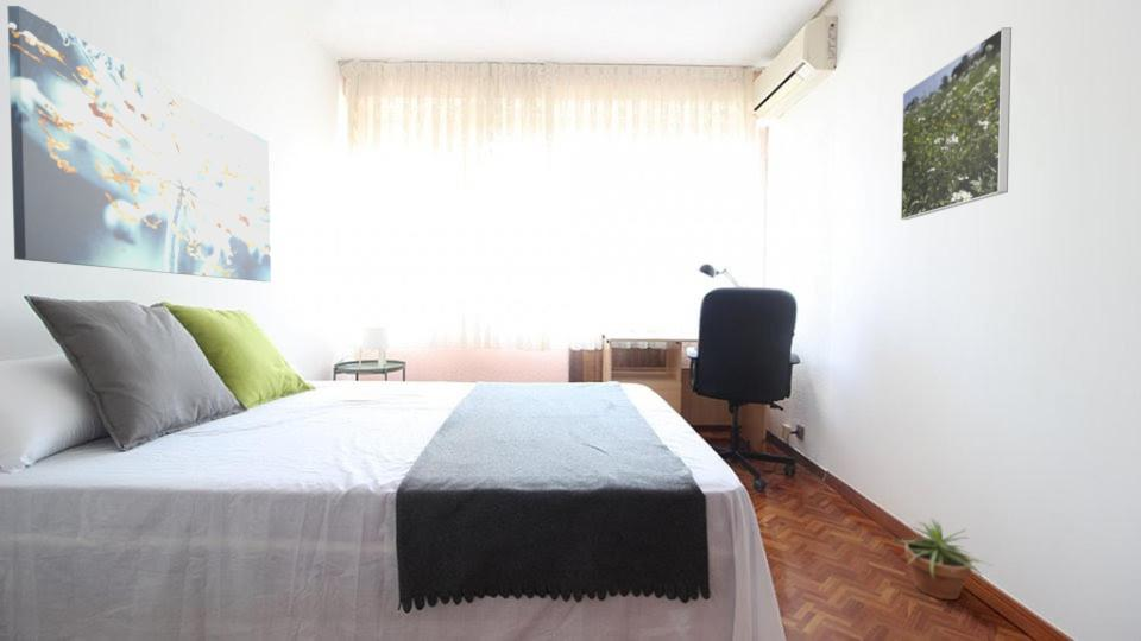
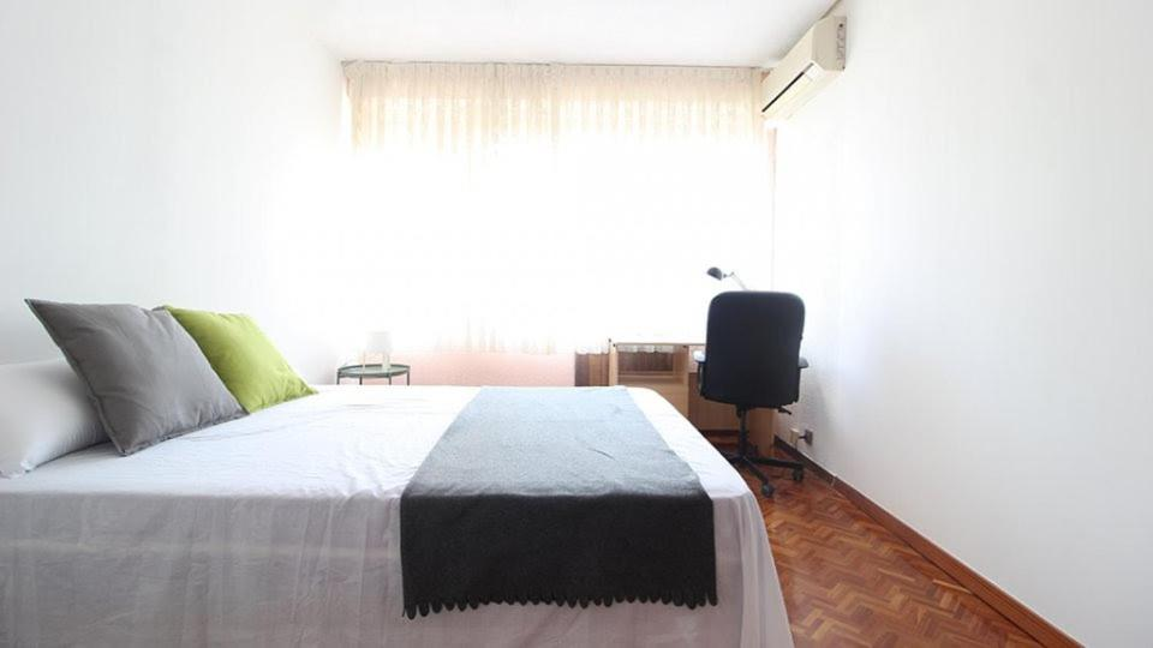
- wall art (177, 184)
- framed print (948, 137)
- potted plant (935, 556)
